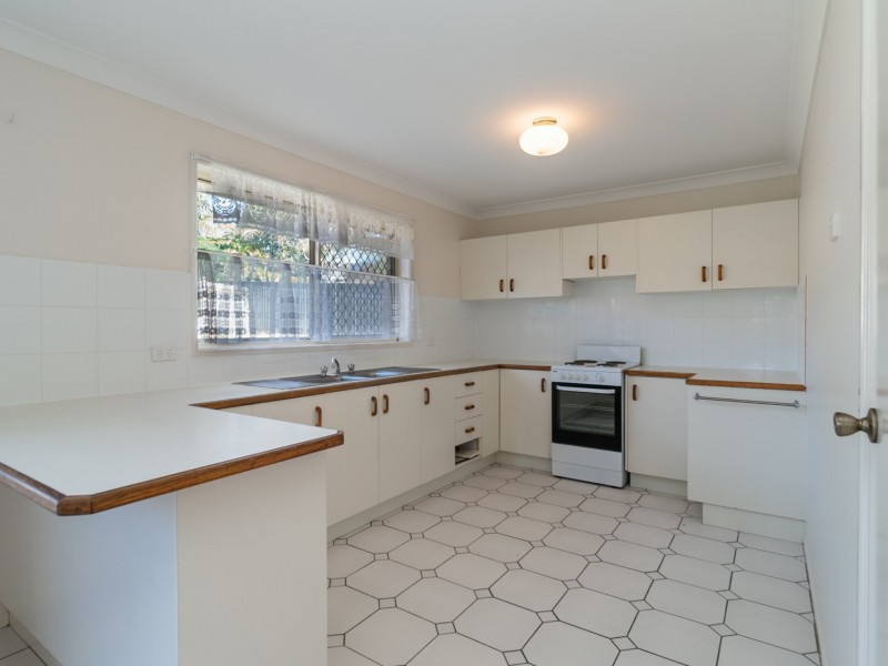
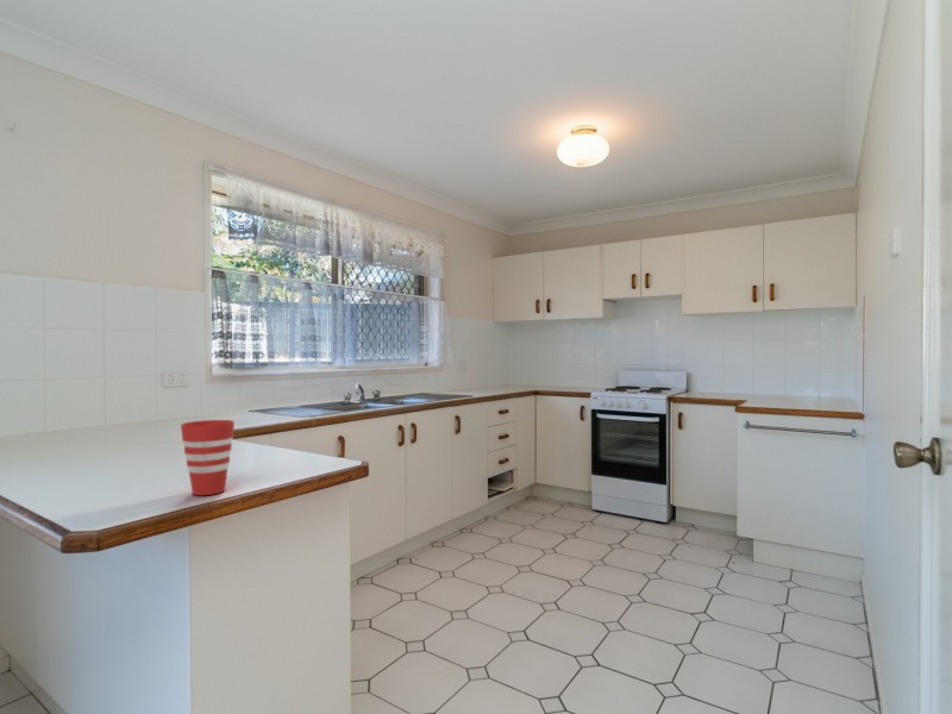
+ cup (208, 457)
